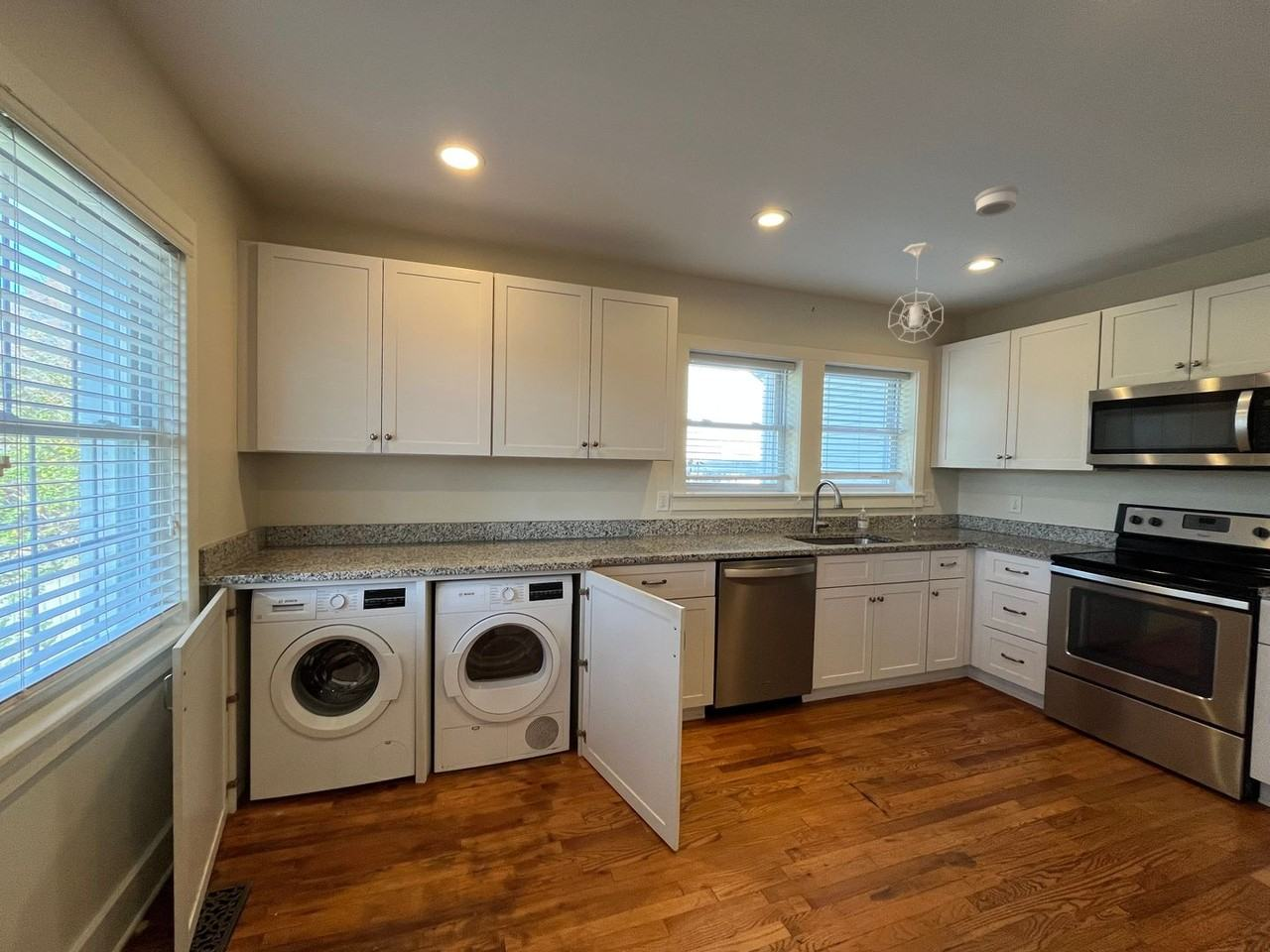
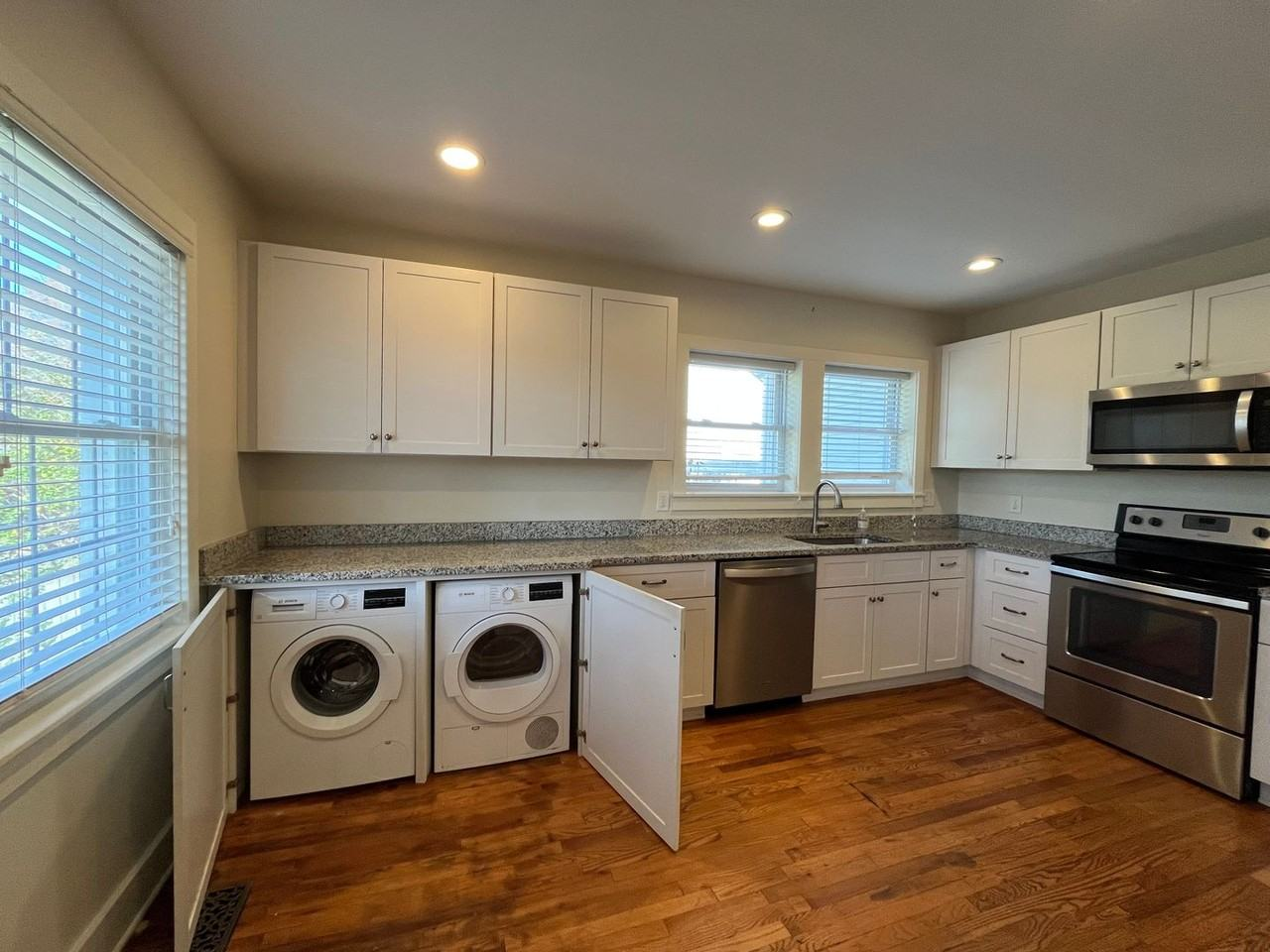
- pendant light (916, 296)
- smoke detector (995, 198)
